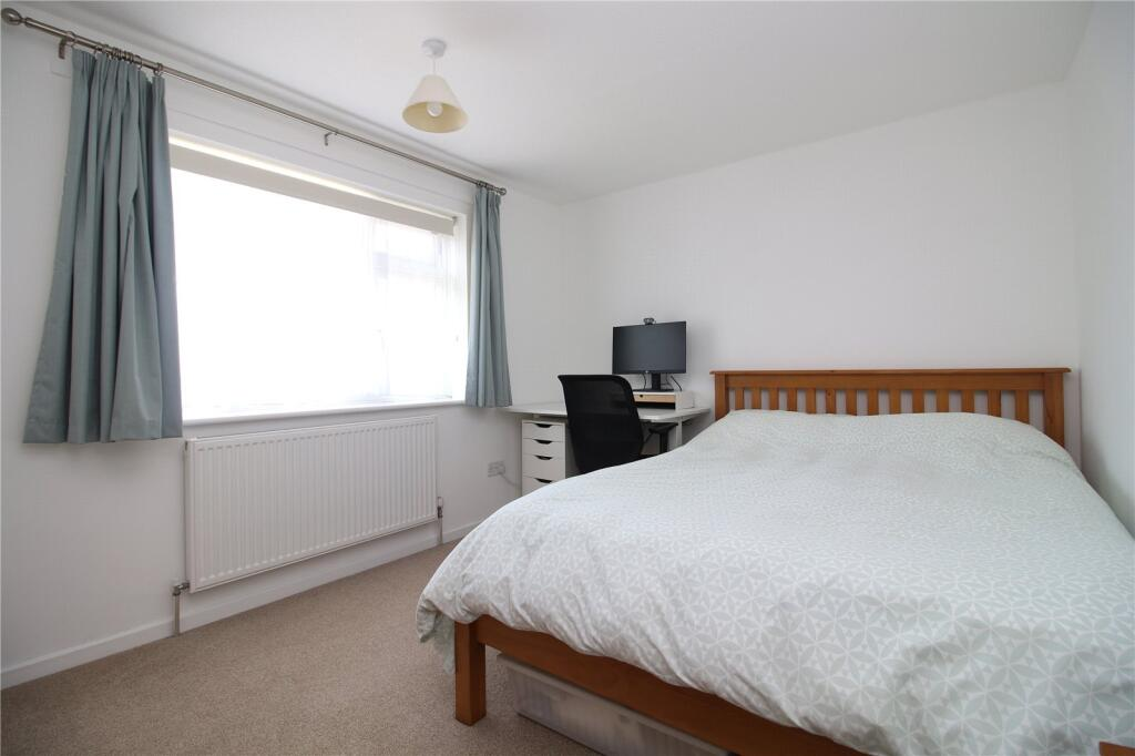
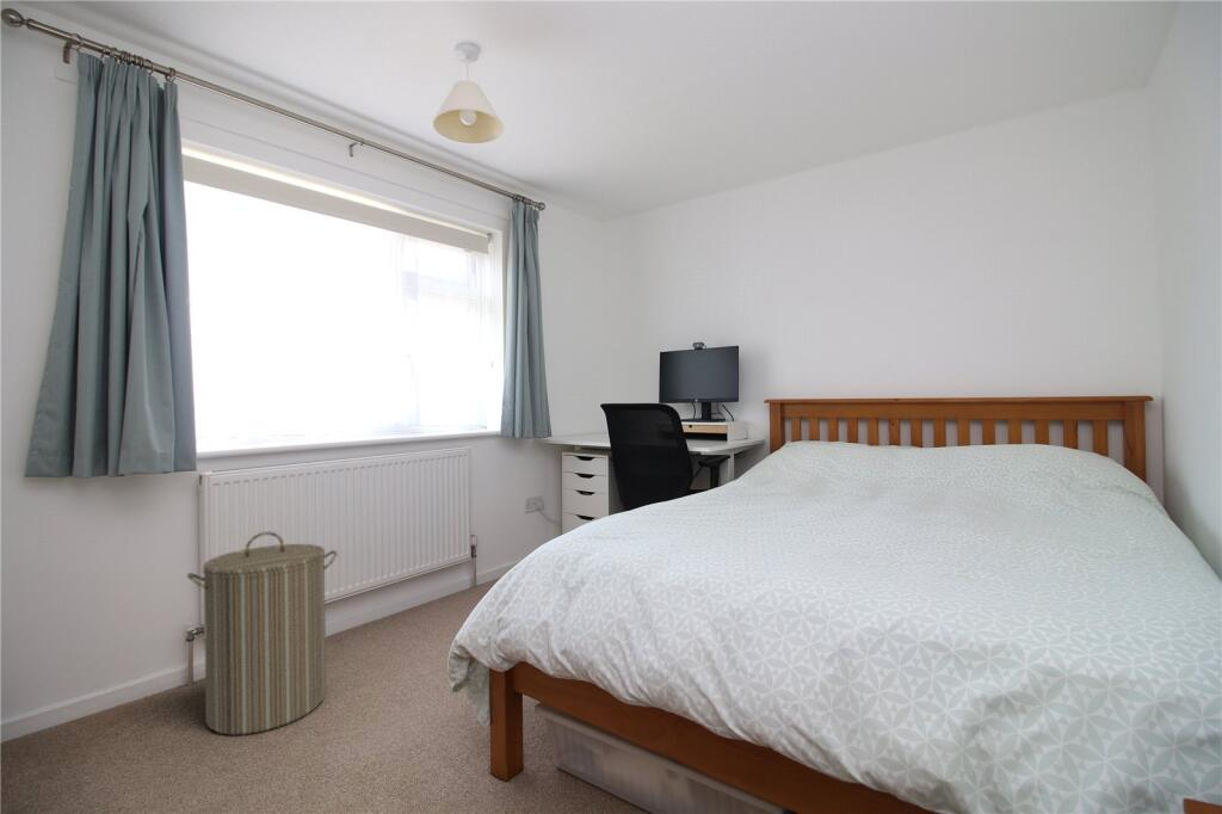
+ laundry hamper (267, 618)
